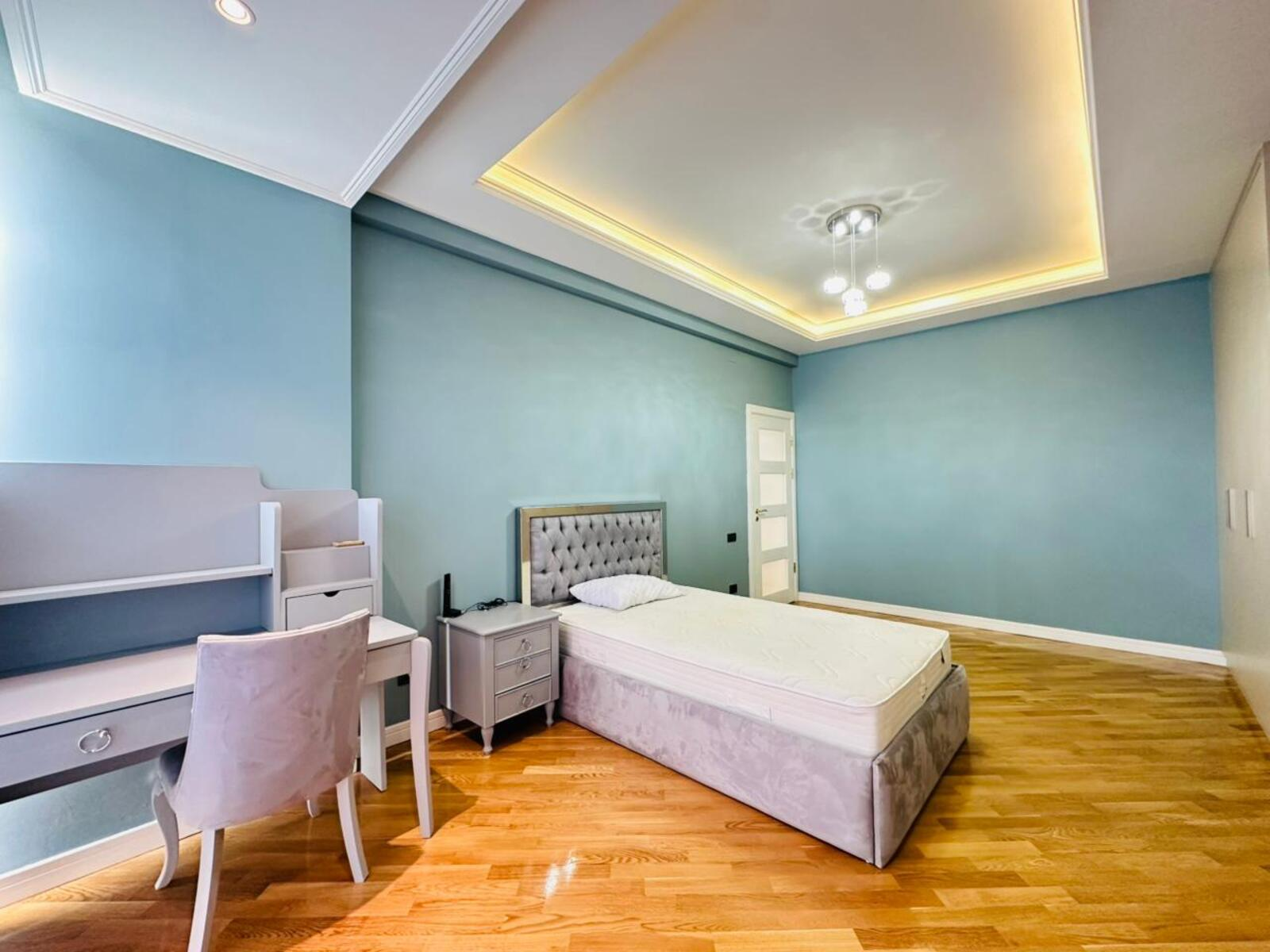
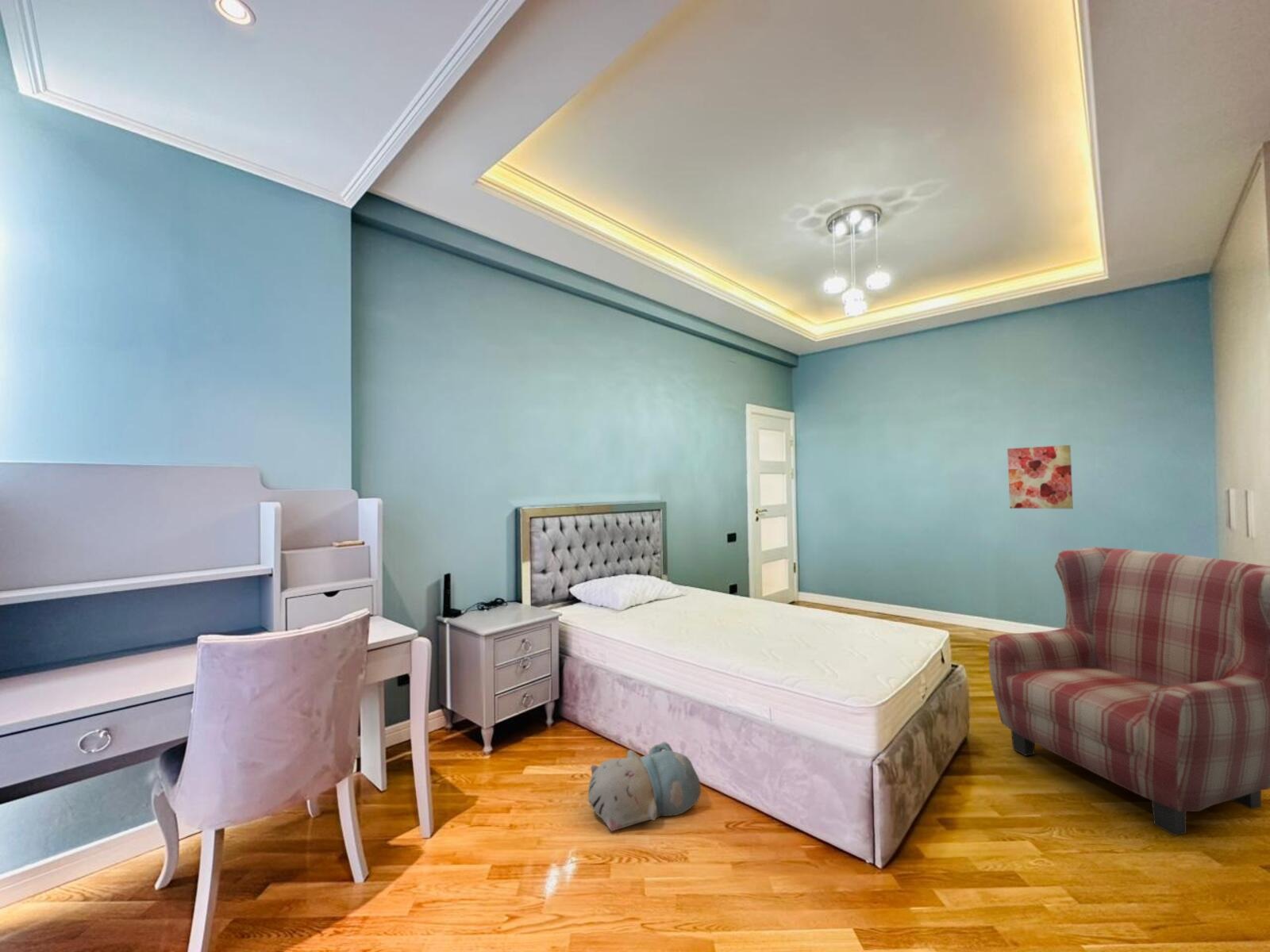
+ plush toy (642, 783)
+ armchair (1130, 666)
+ wall art (1039, 478)
